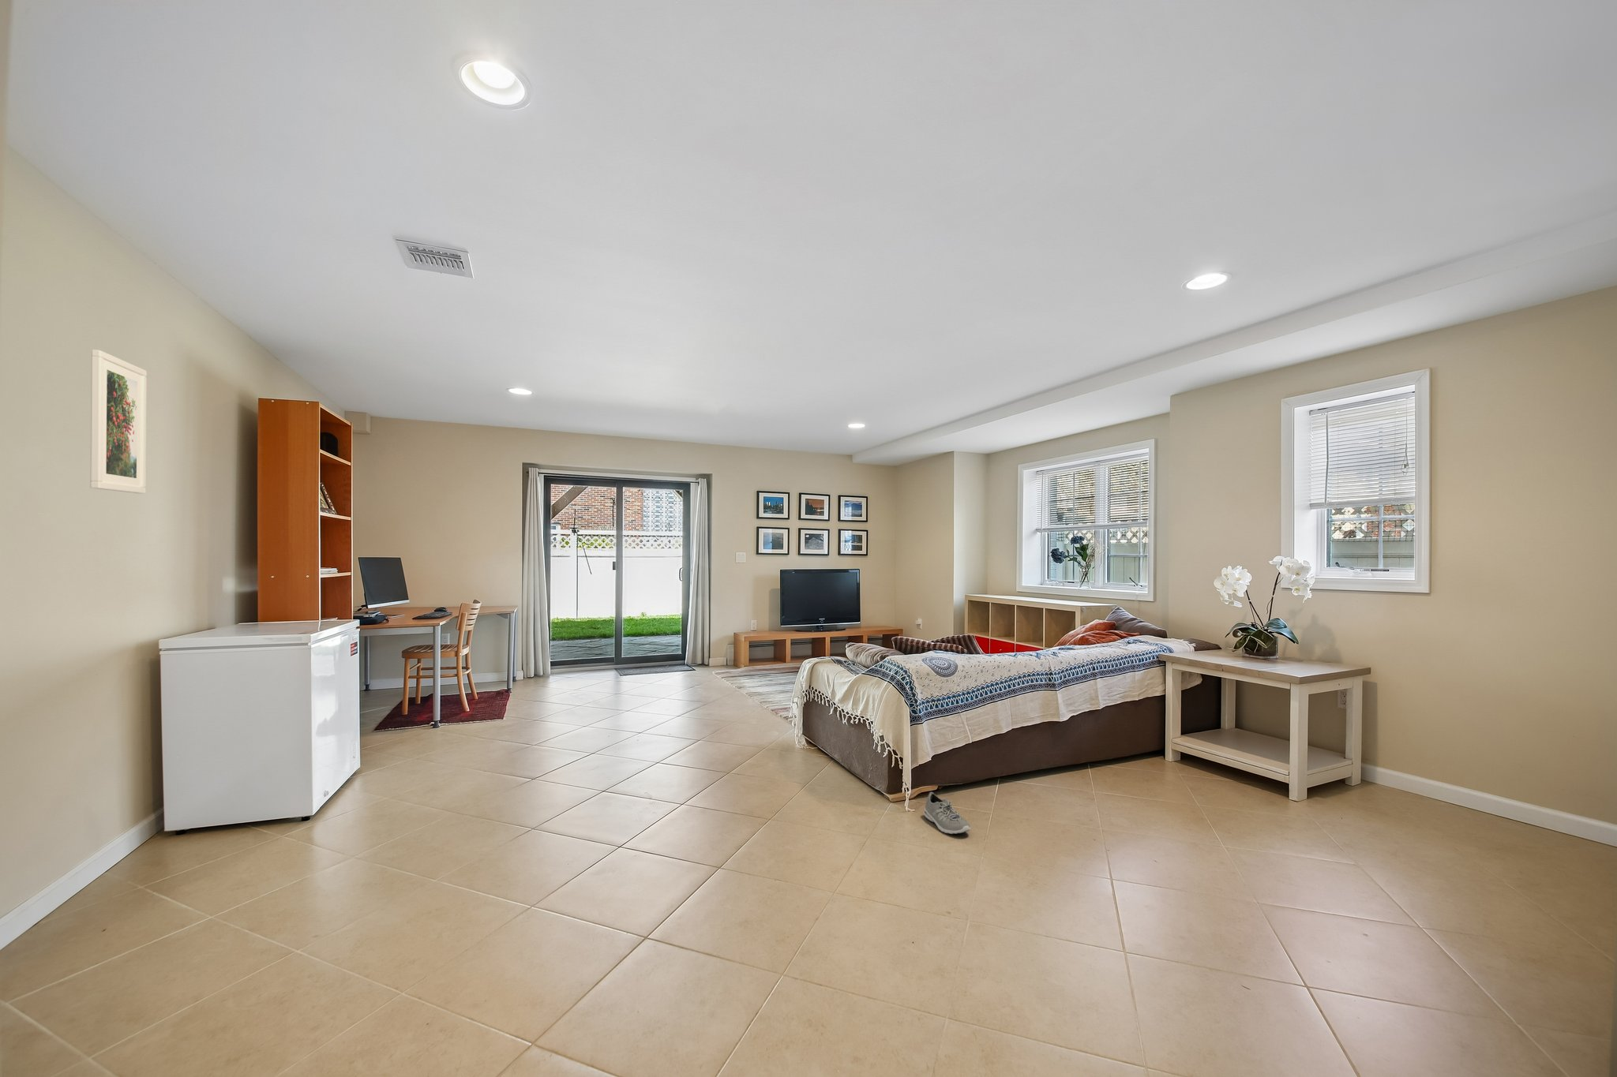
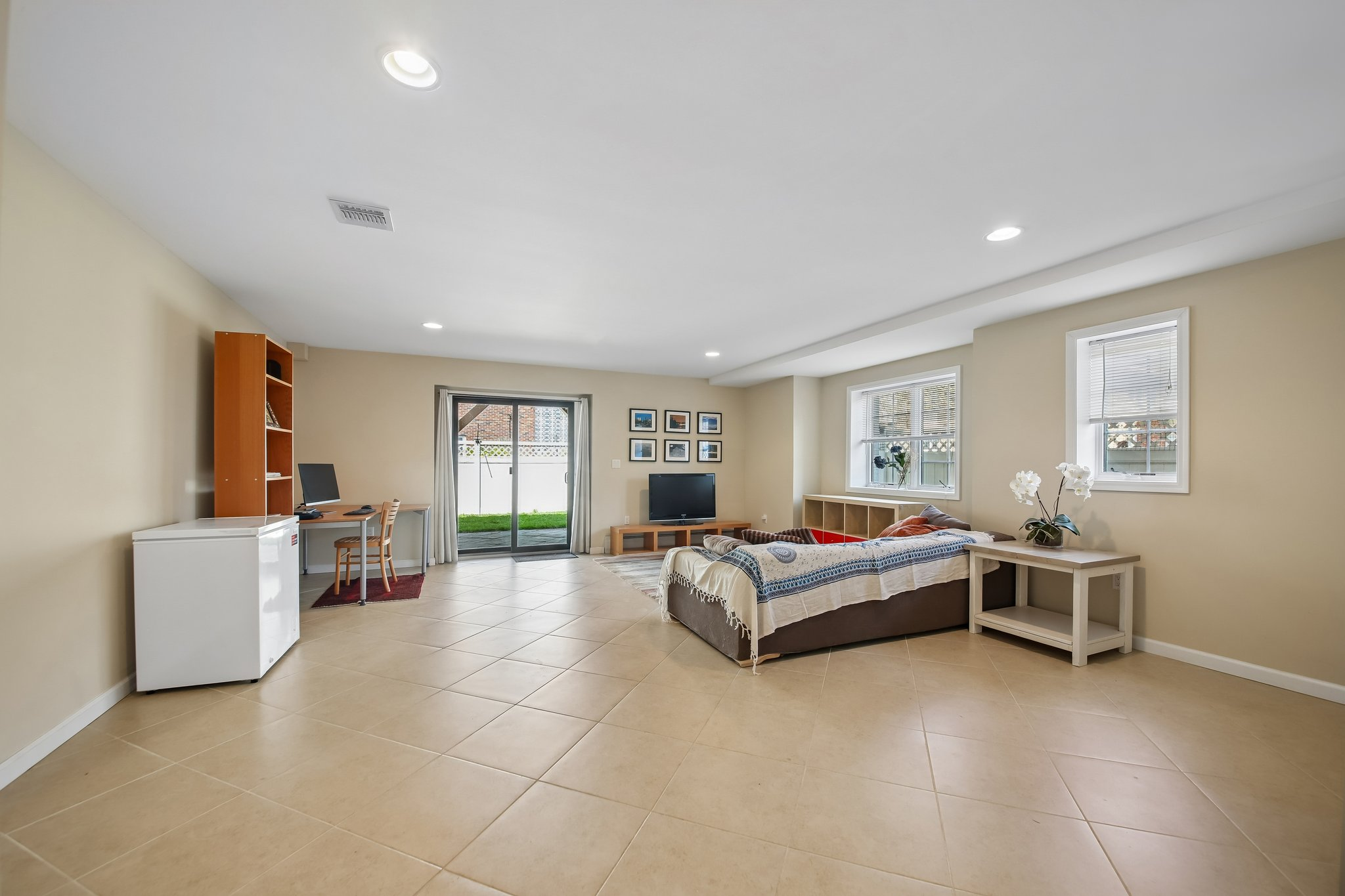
- sneaker (944, 813)
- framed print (120, 426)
